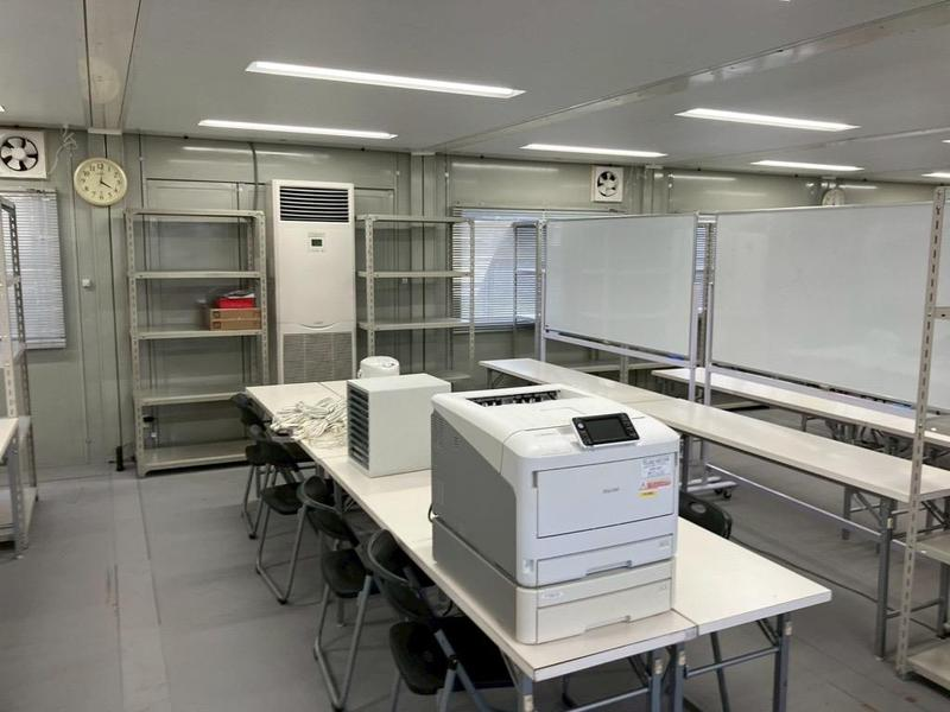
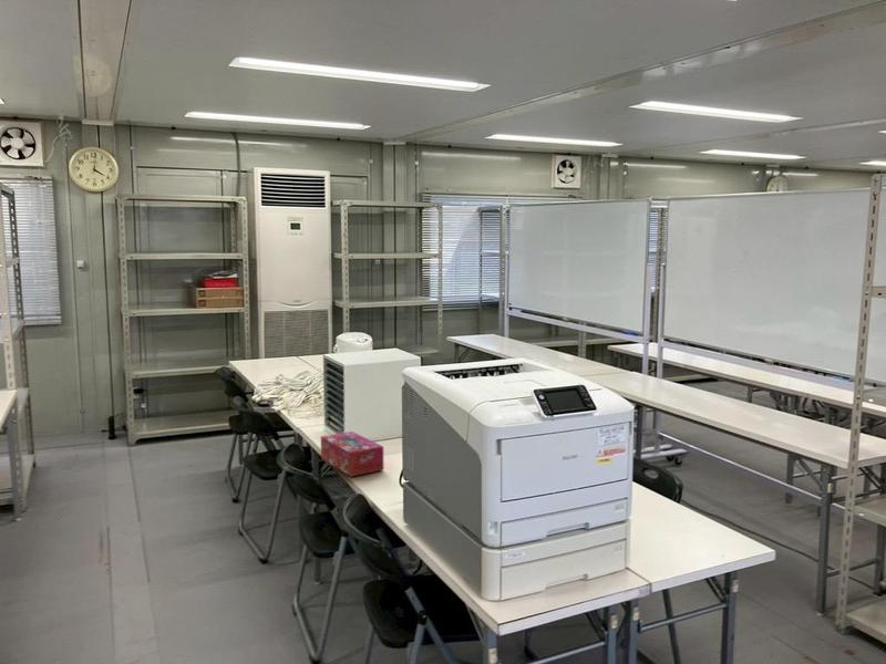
+ tissue box (351, 453)
